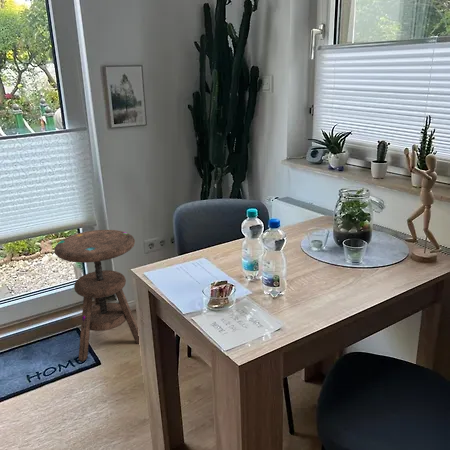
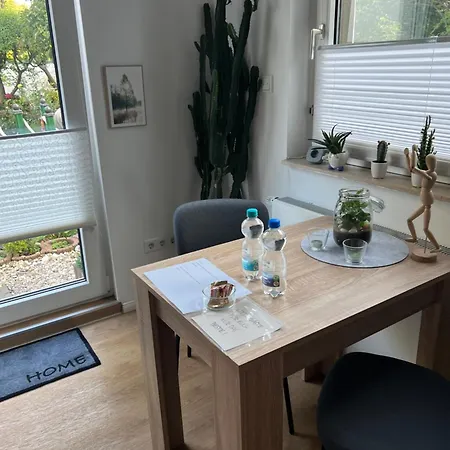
- side table (101, 293)
